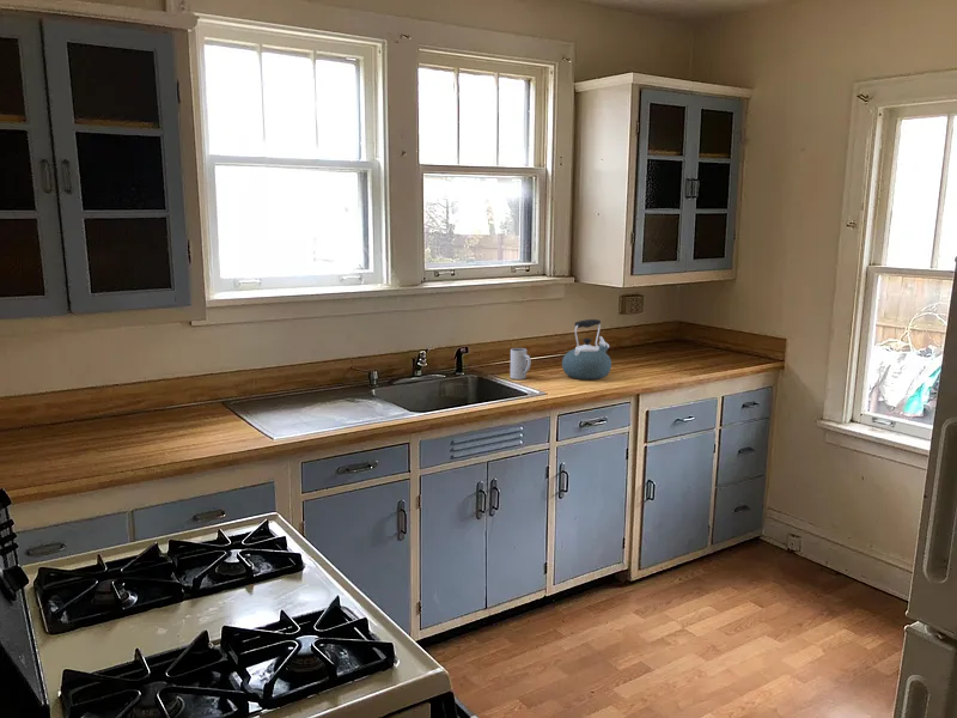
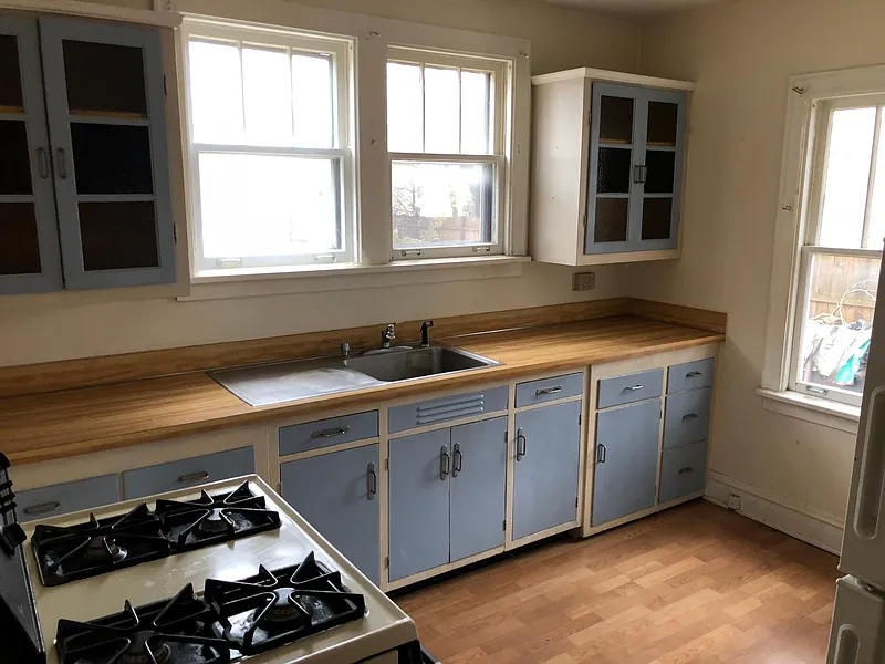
- kettle (590, 347)
- mug (520, 364)
